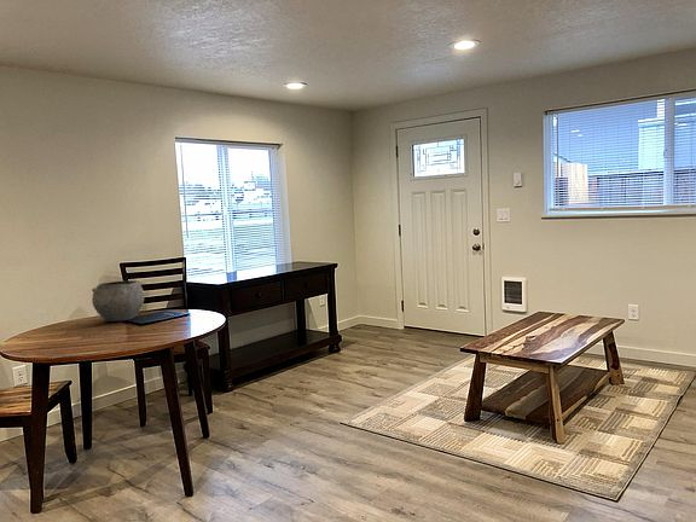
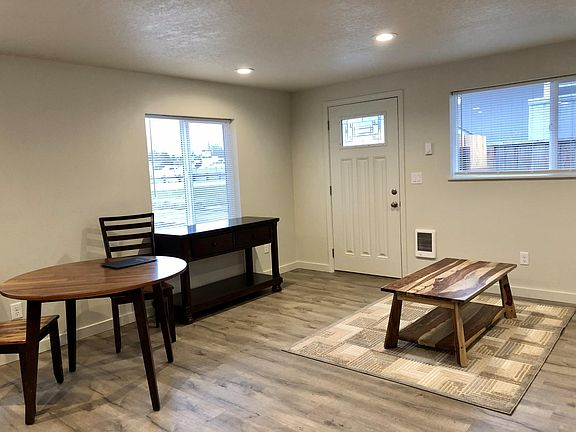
- bowl (118, 301)
